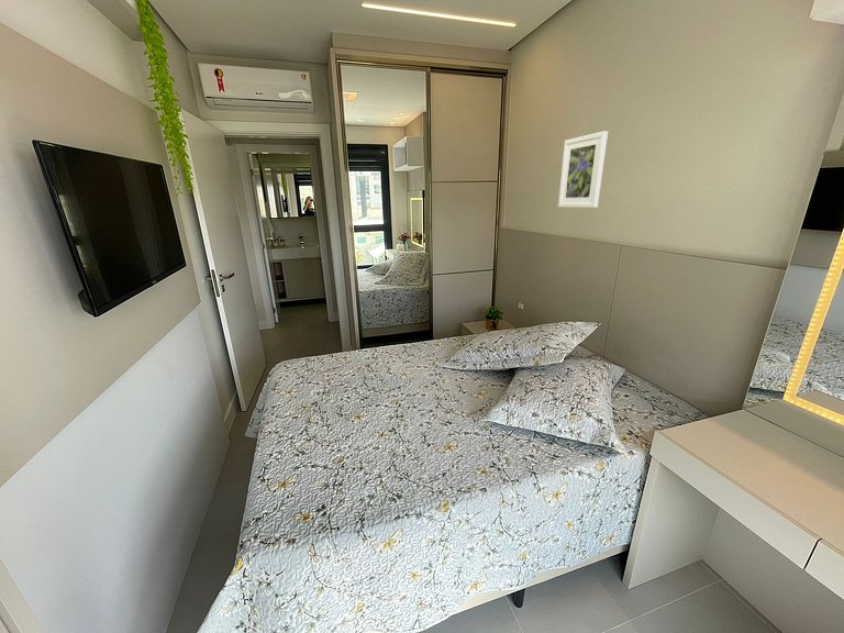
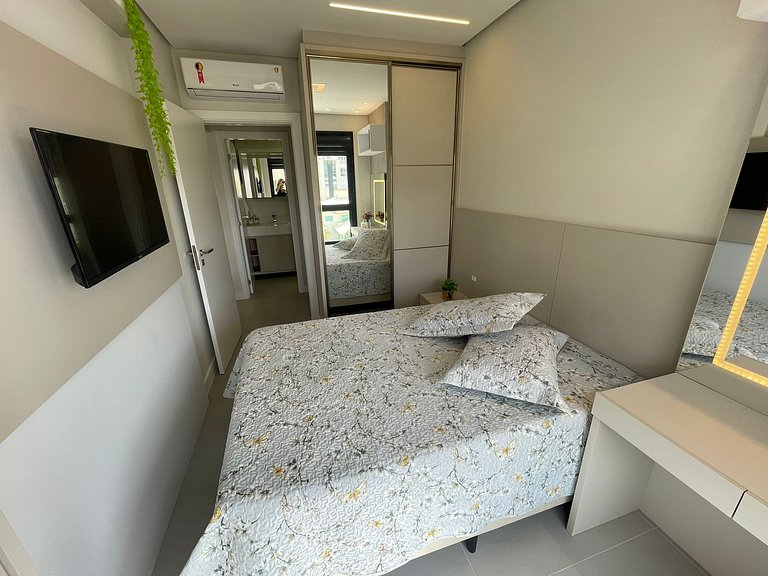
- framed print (580, 173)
